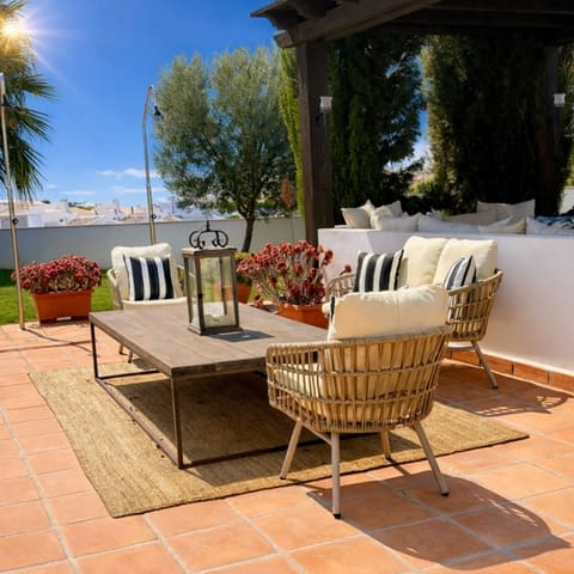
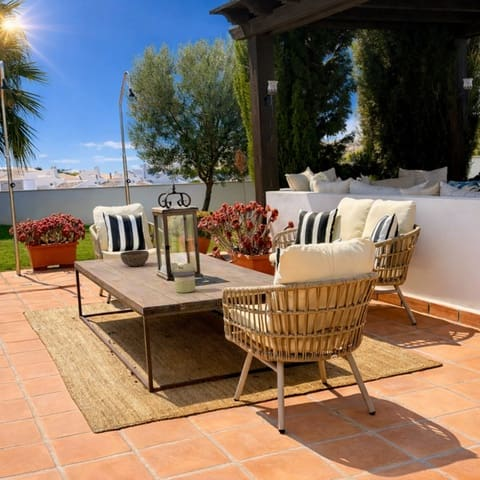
+ bowl (134, 258)
+ candle (184, 282)
